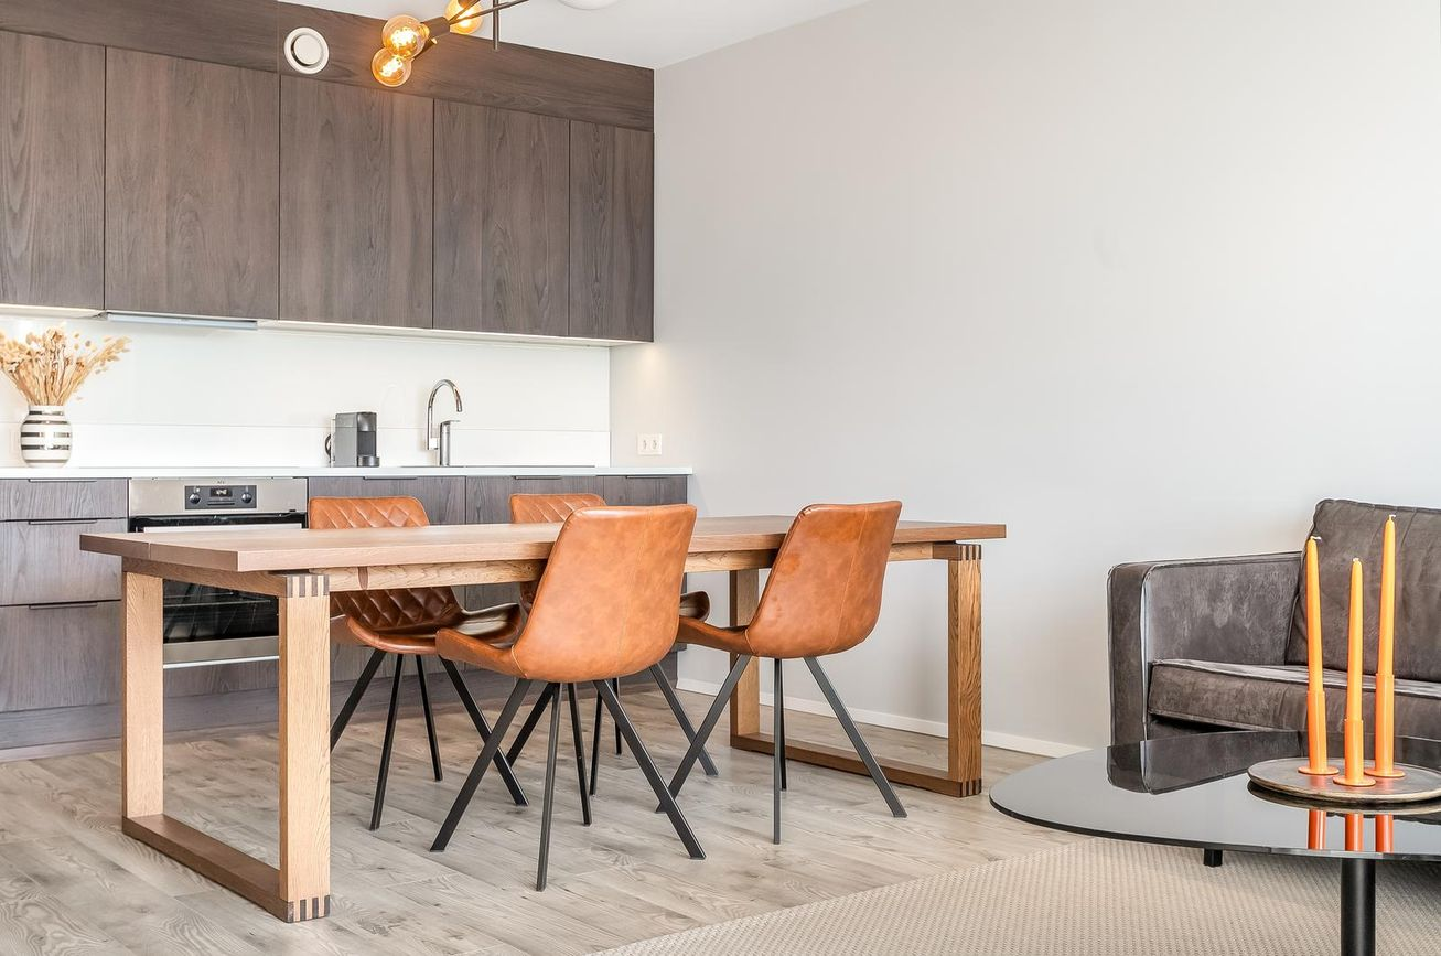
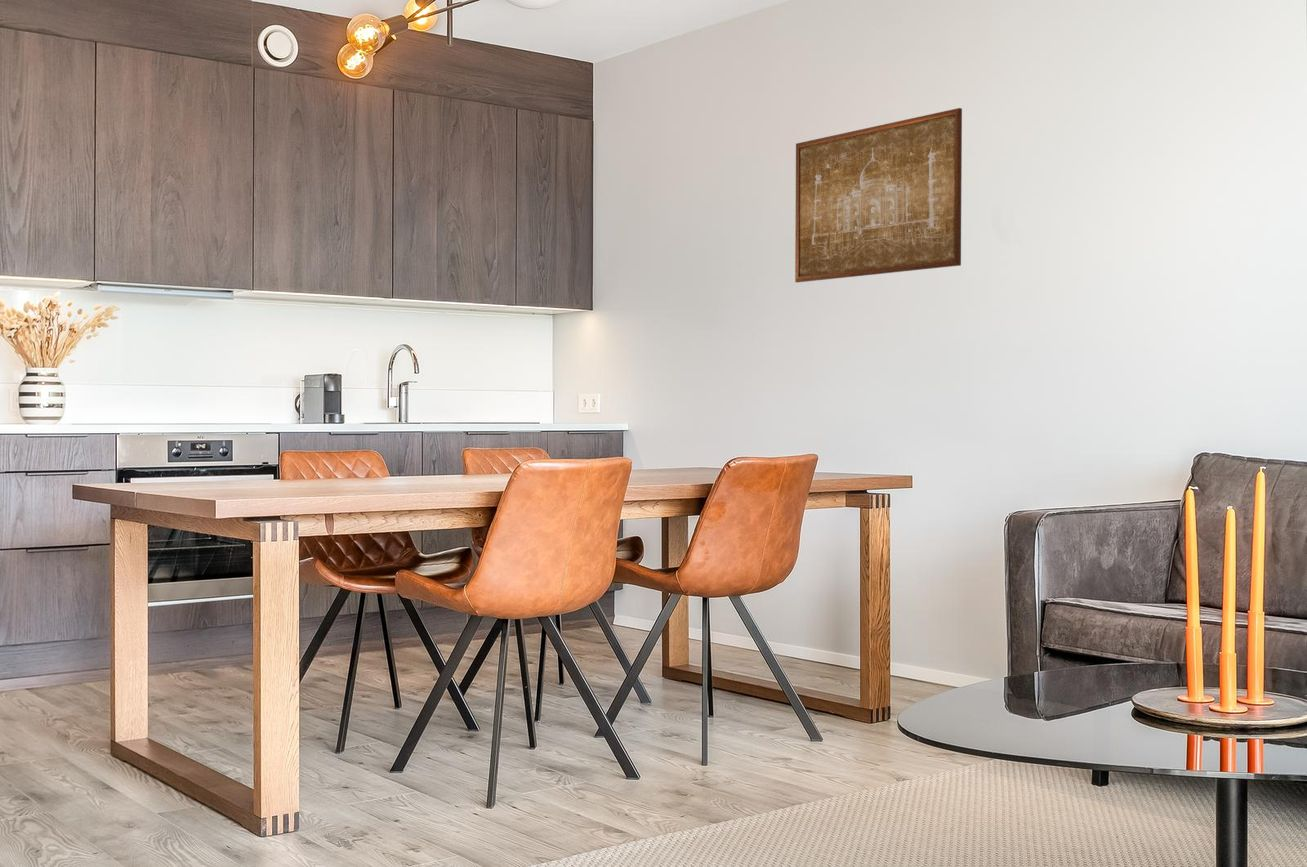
+ wall art (873, 200)
